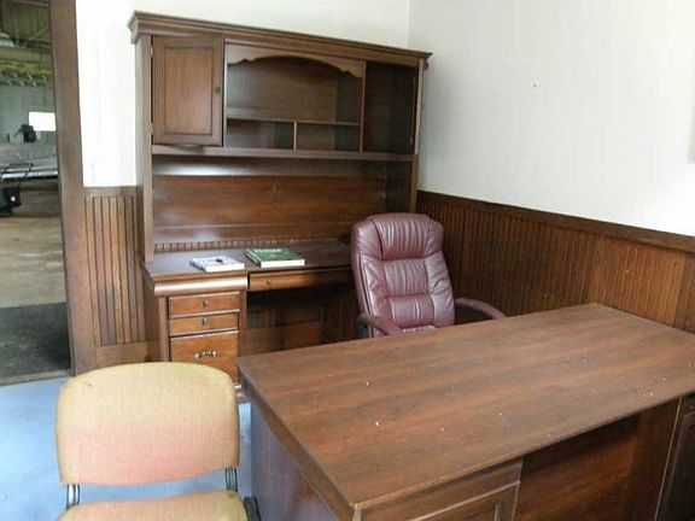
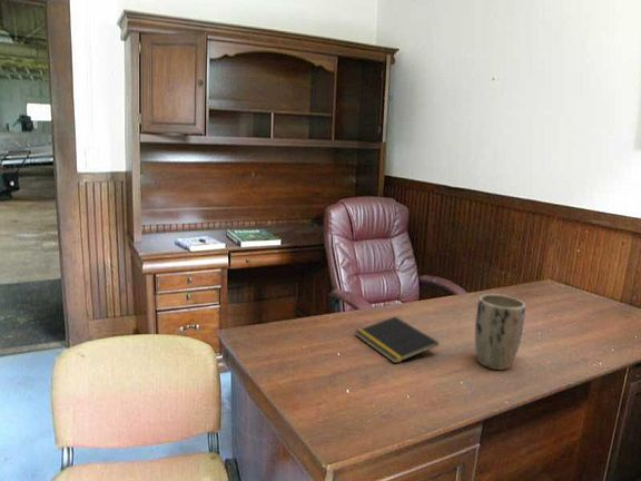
+ notepad (395, 337)
+ plant pot (497, 332)
